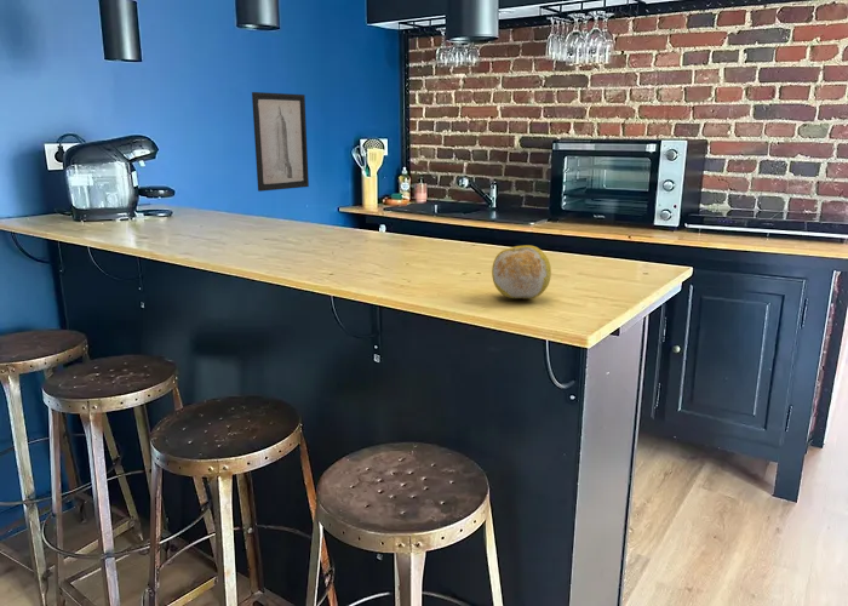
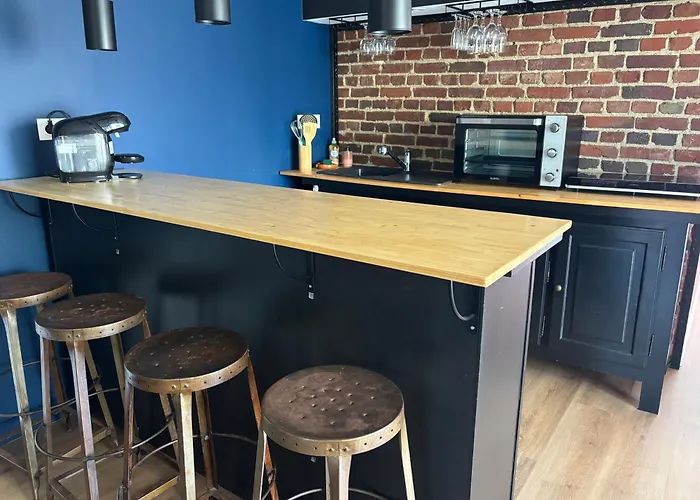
- wall art (281, 142)
- fruit (521, 273)
